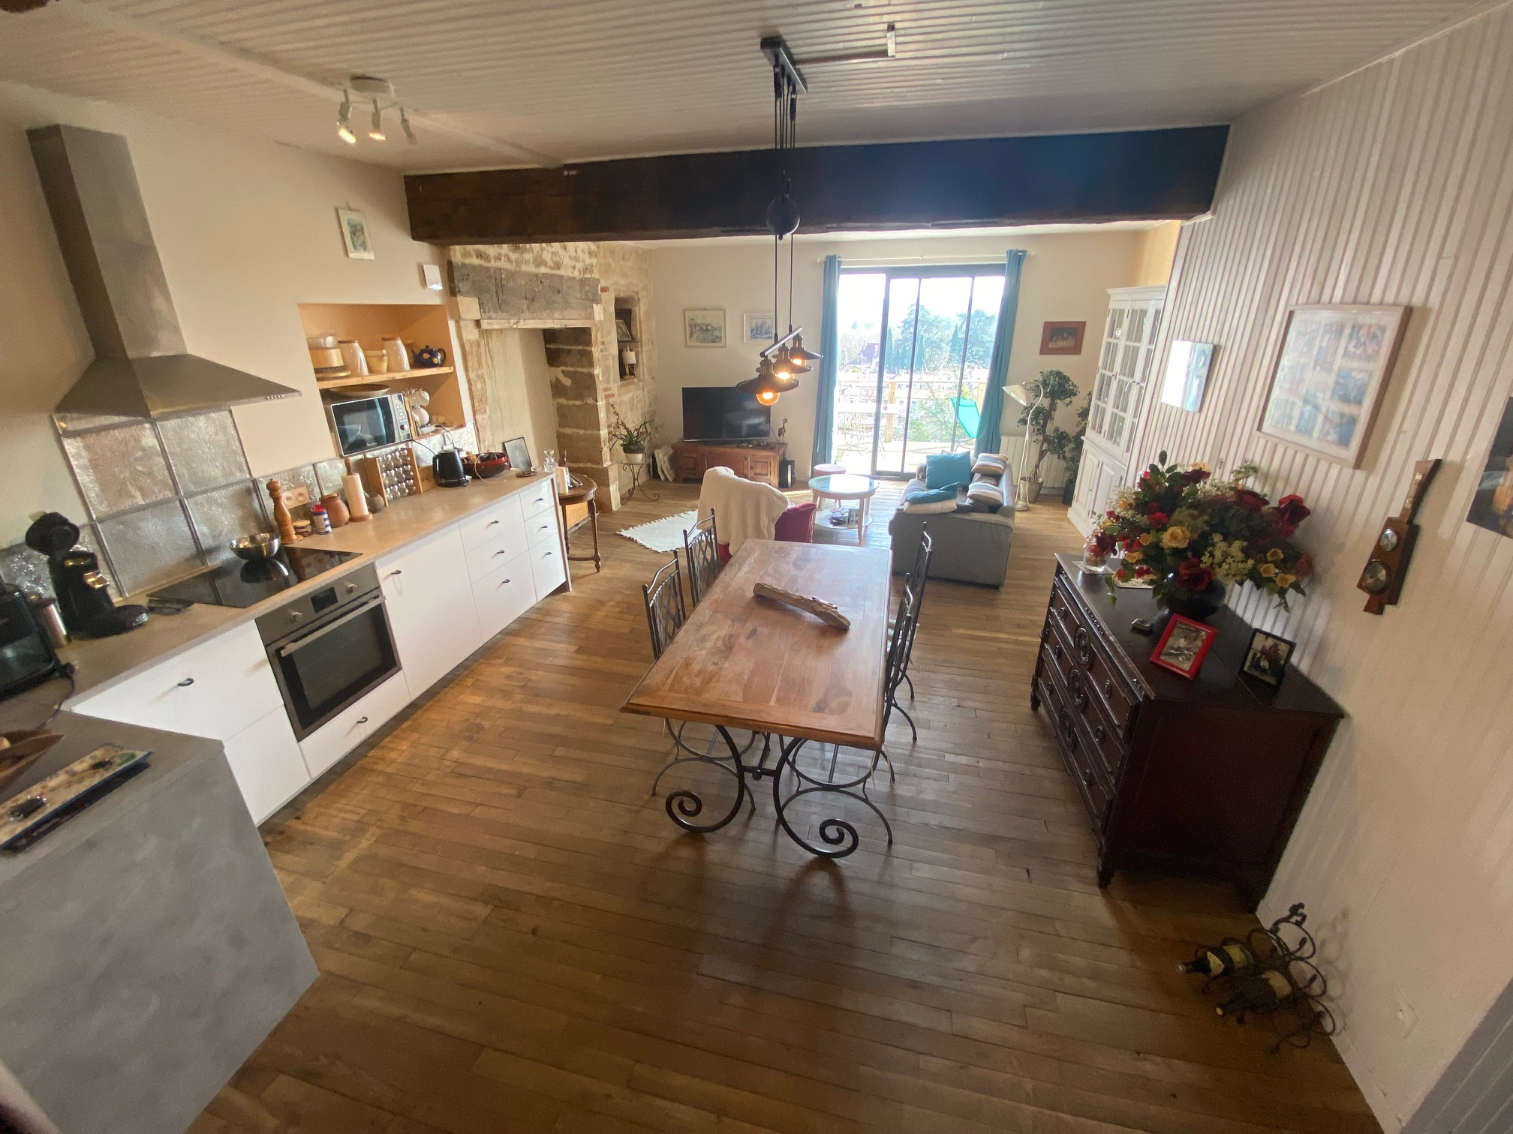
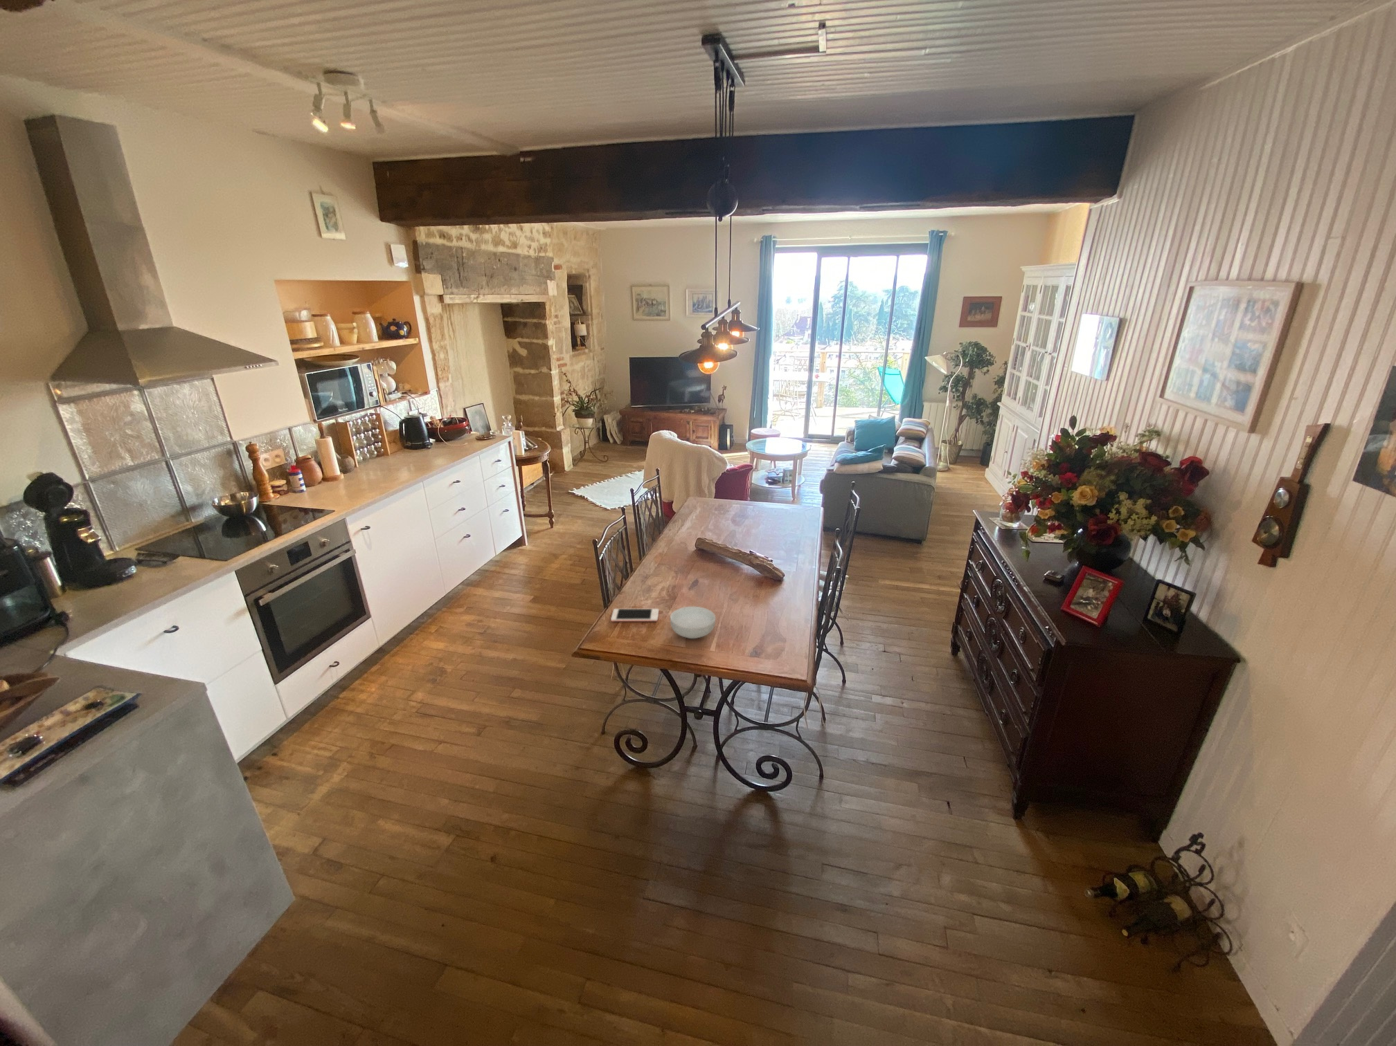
+ cell phone (635, 615)
+ cereal bowl (693, 625)
